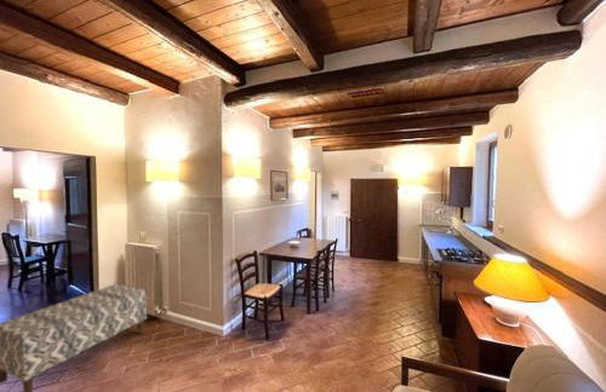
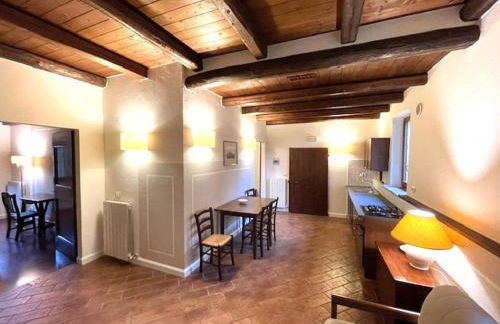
- bench (80, 329)
